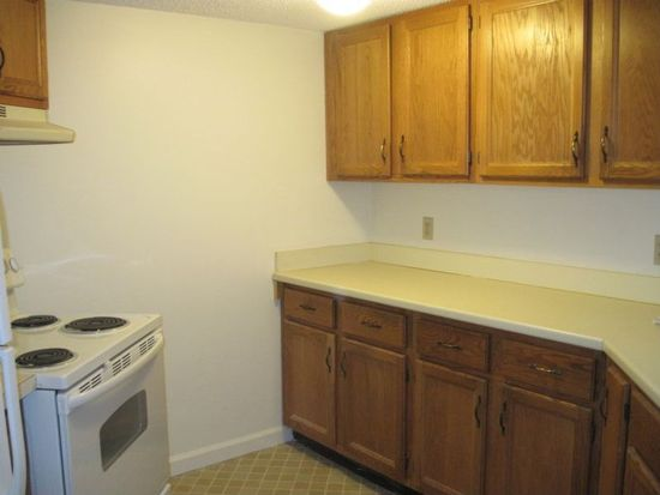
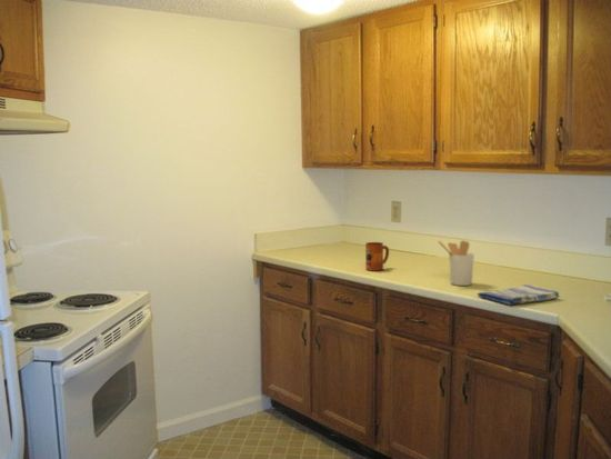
+ mug (378, 256)
+ dish towel (518, 293)
+ utensil holder (454, 261)
